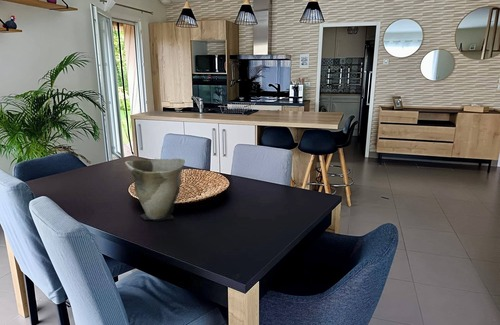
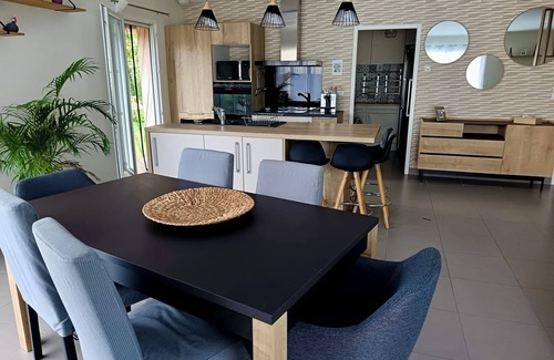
- vase (157, 187)
